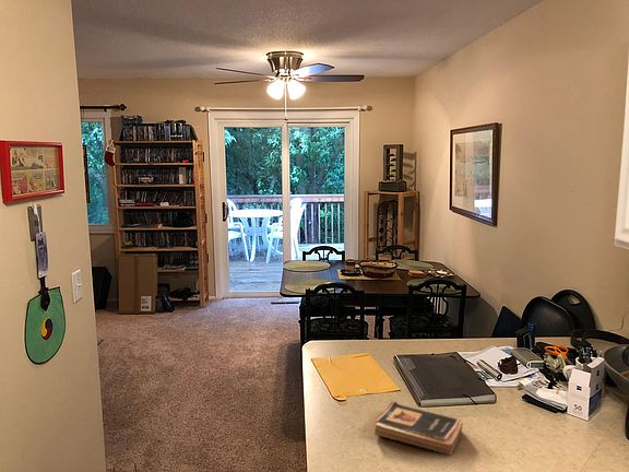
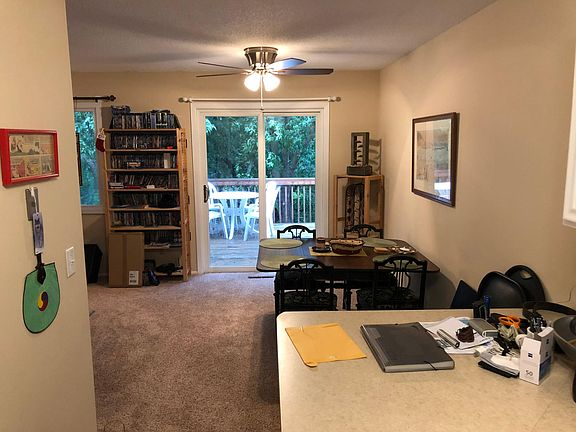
- book (418, 425)
